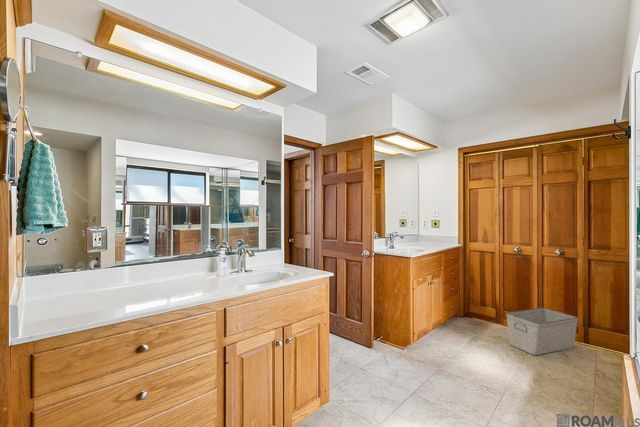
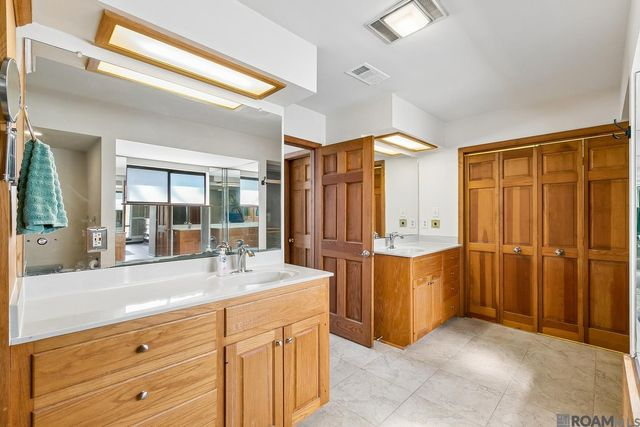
- storage bin (541, 330)
